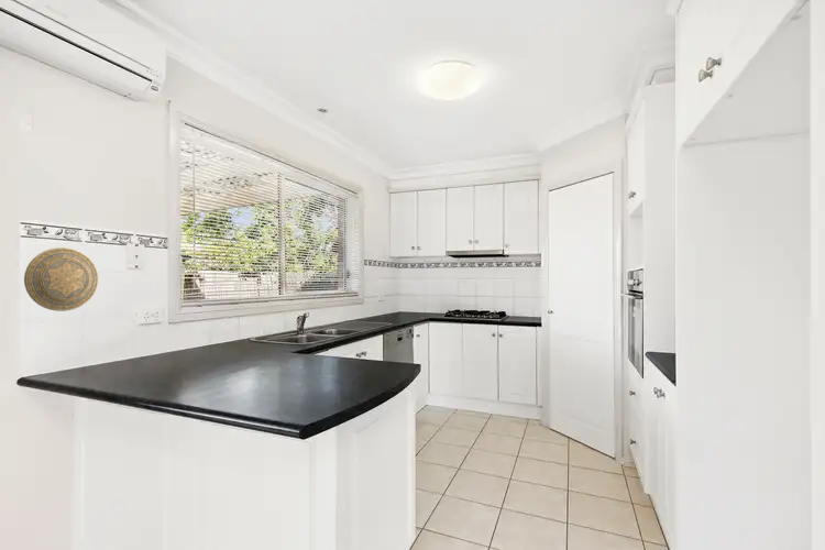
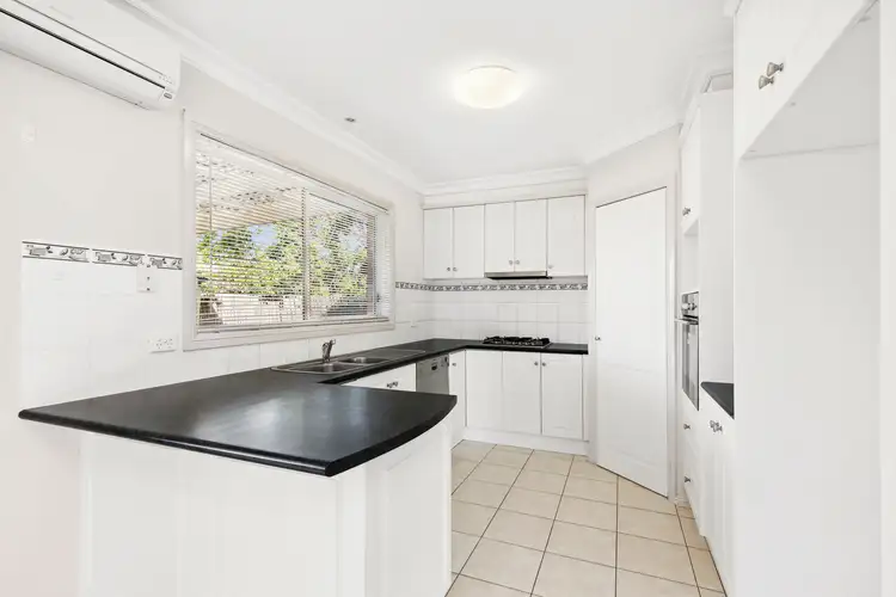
- decorative plate (65, 278)
